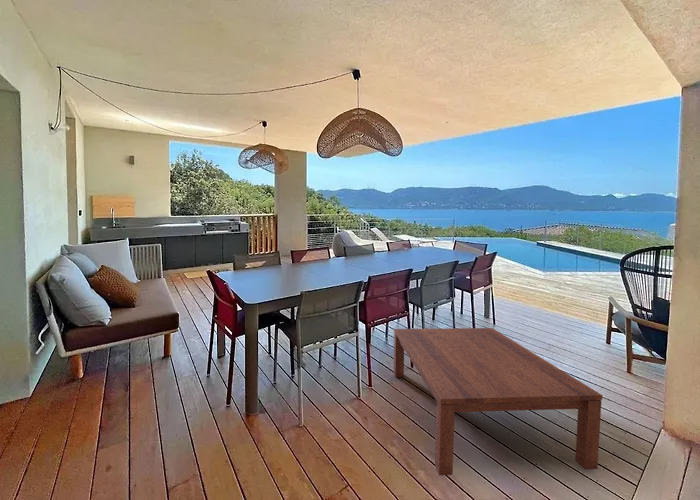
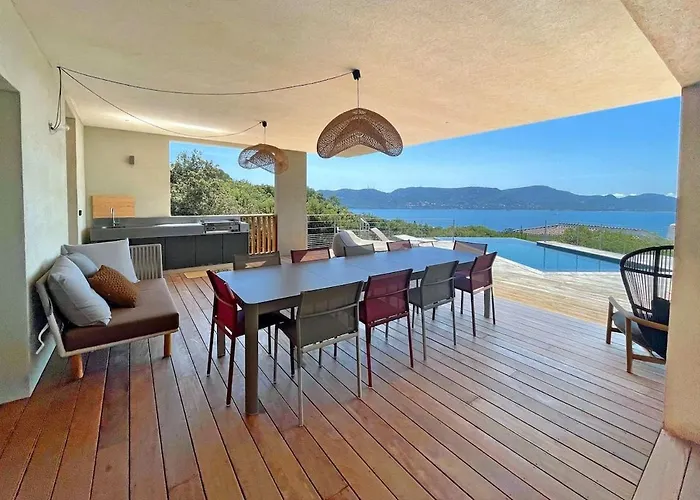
- coffee table (472, 382)
